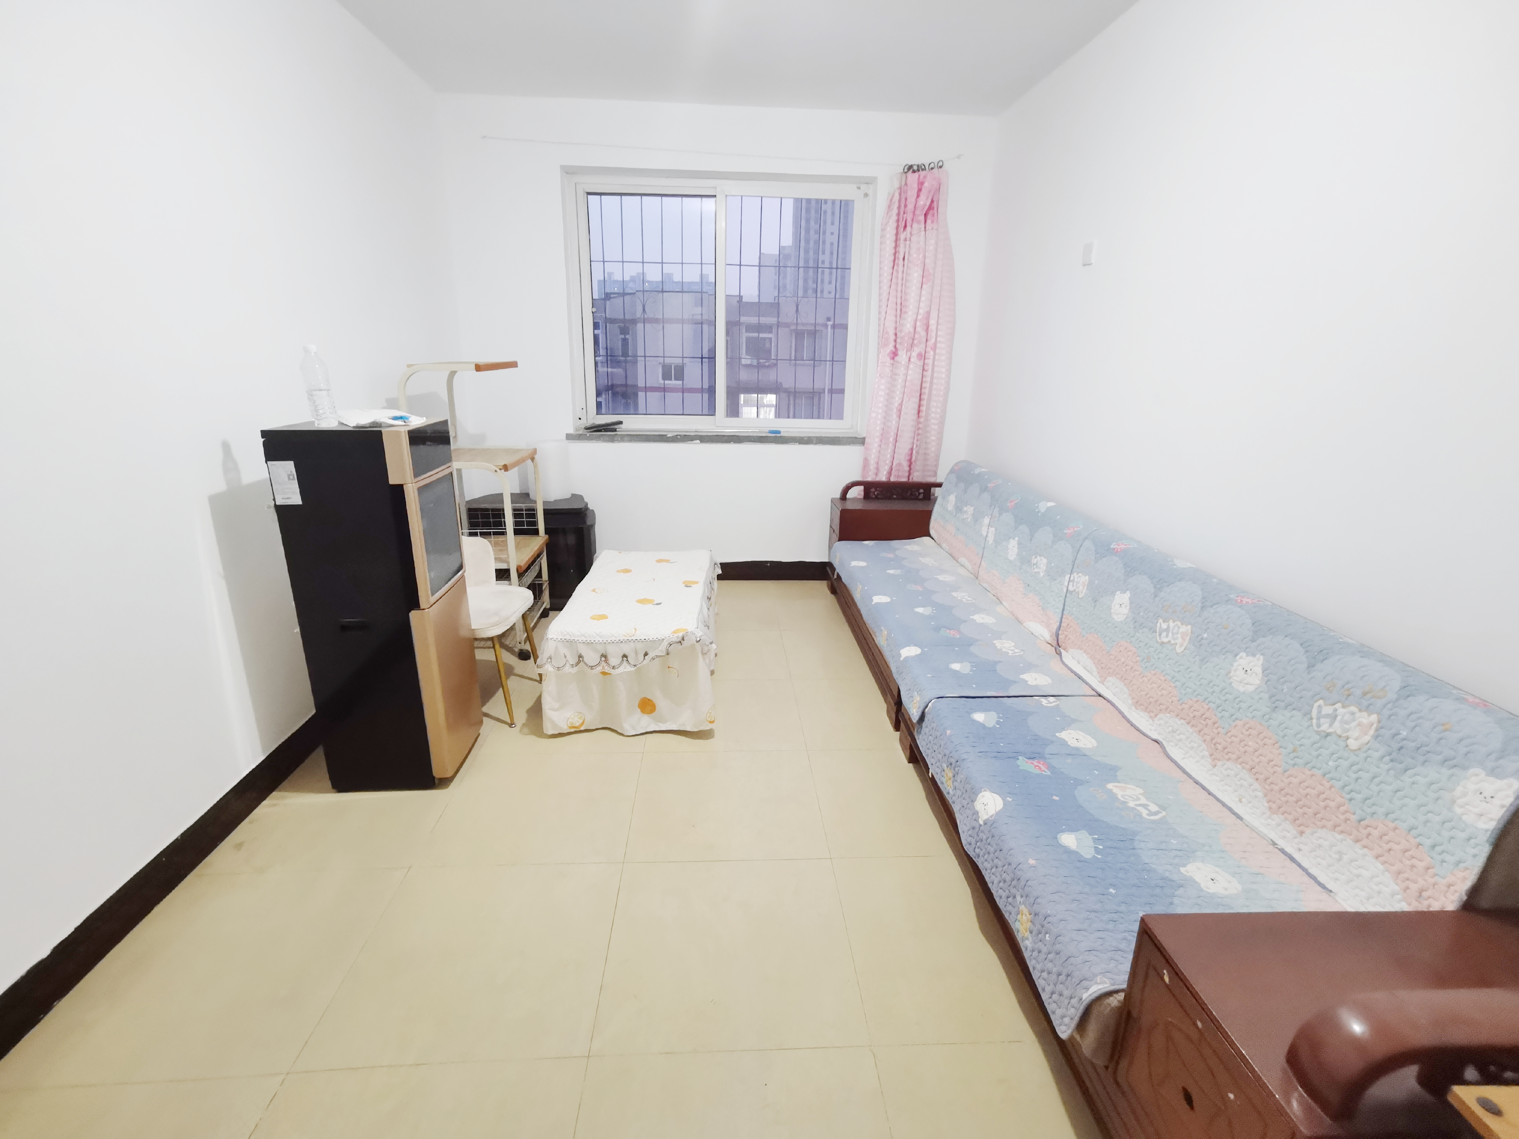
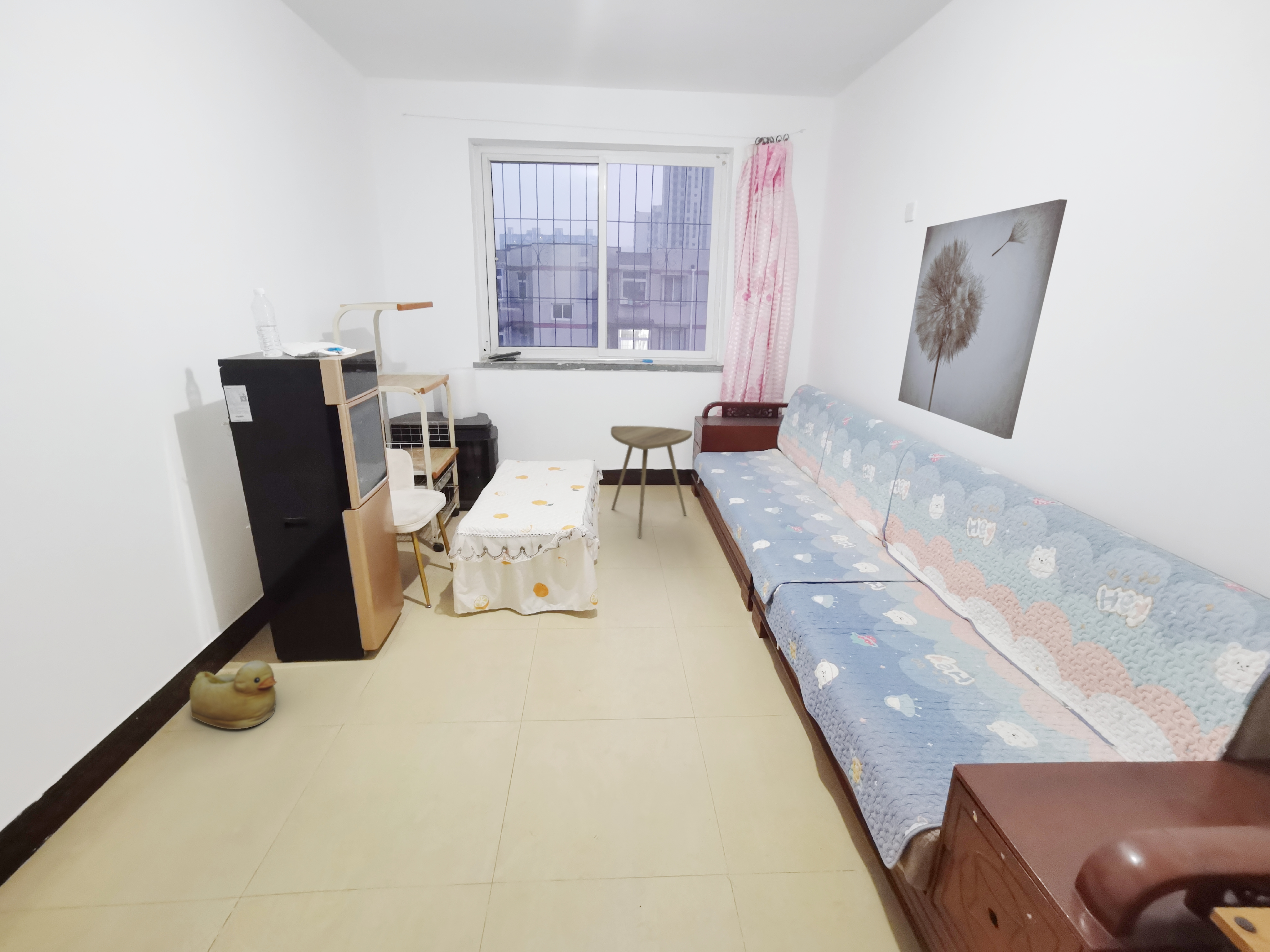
+ side table (645, 480)
+ wall art (965, 321)
+ rubber duck (228, 687)
